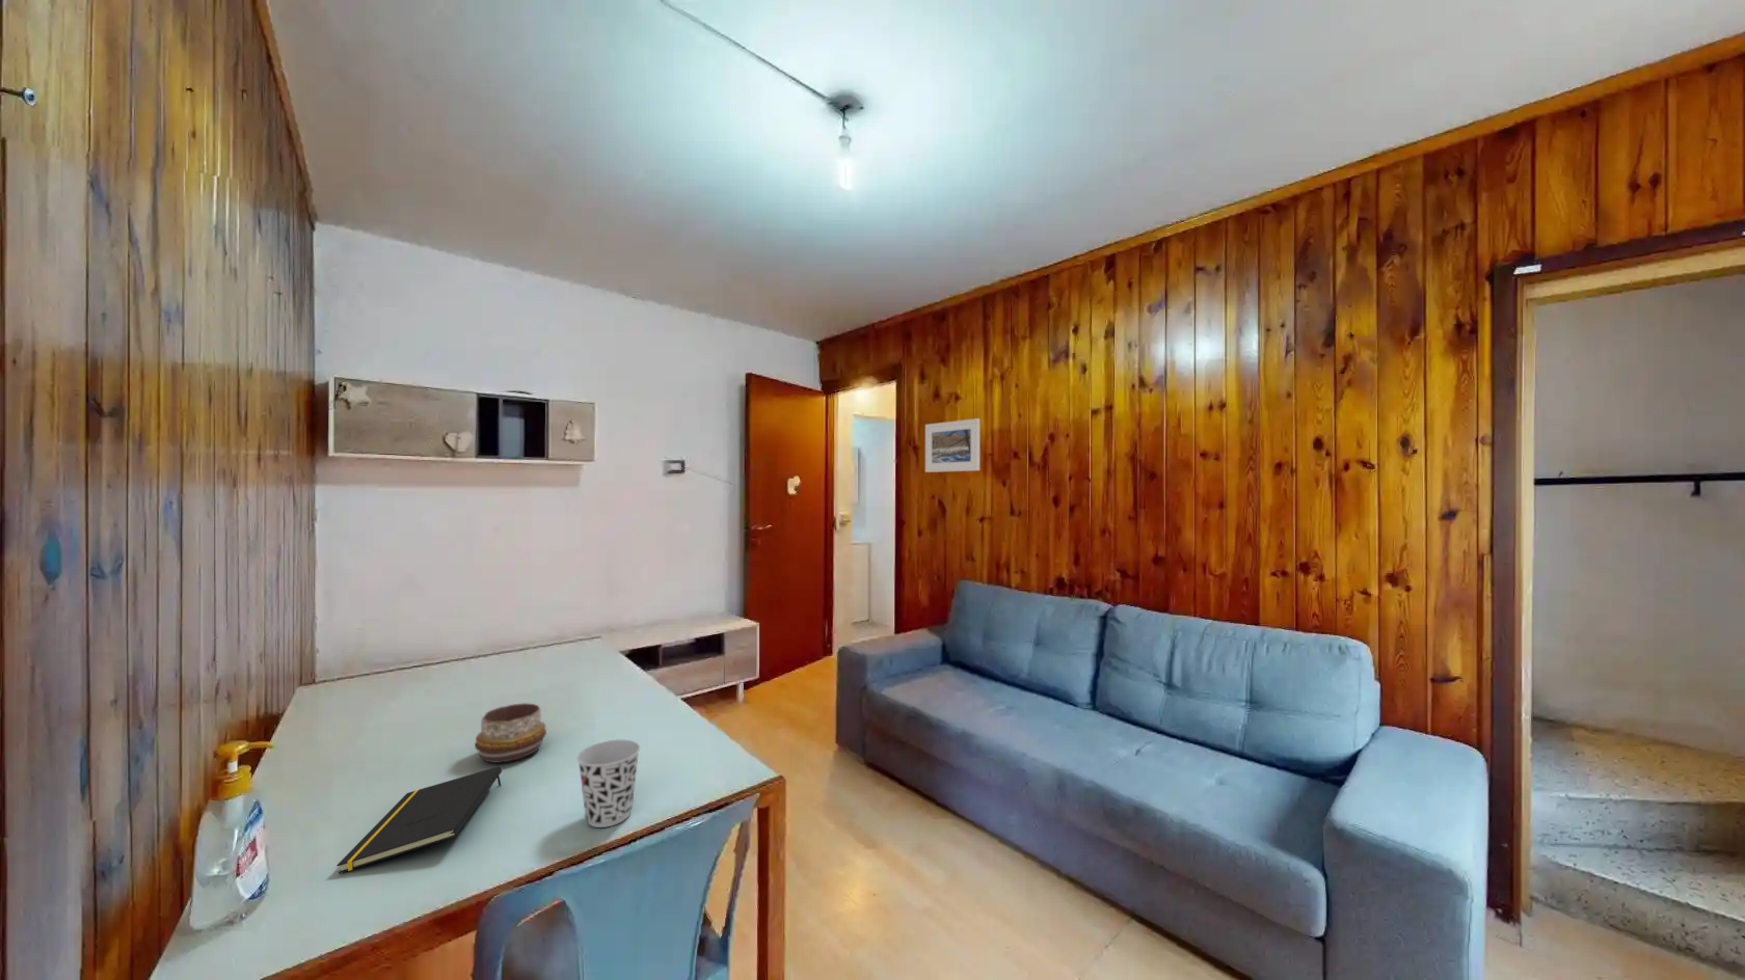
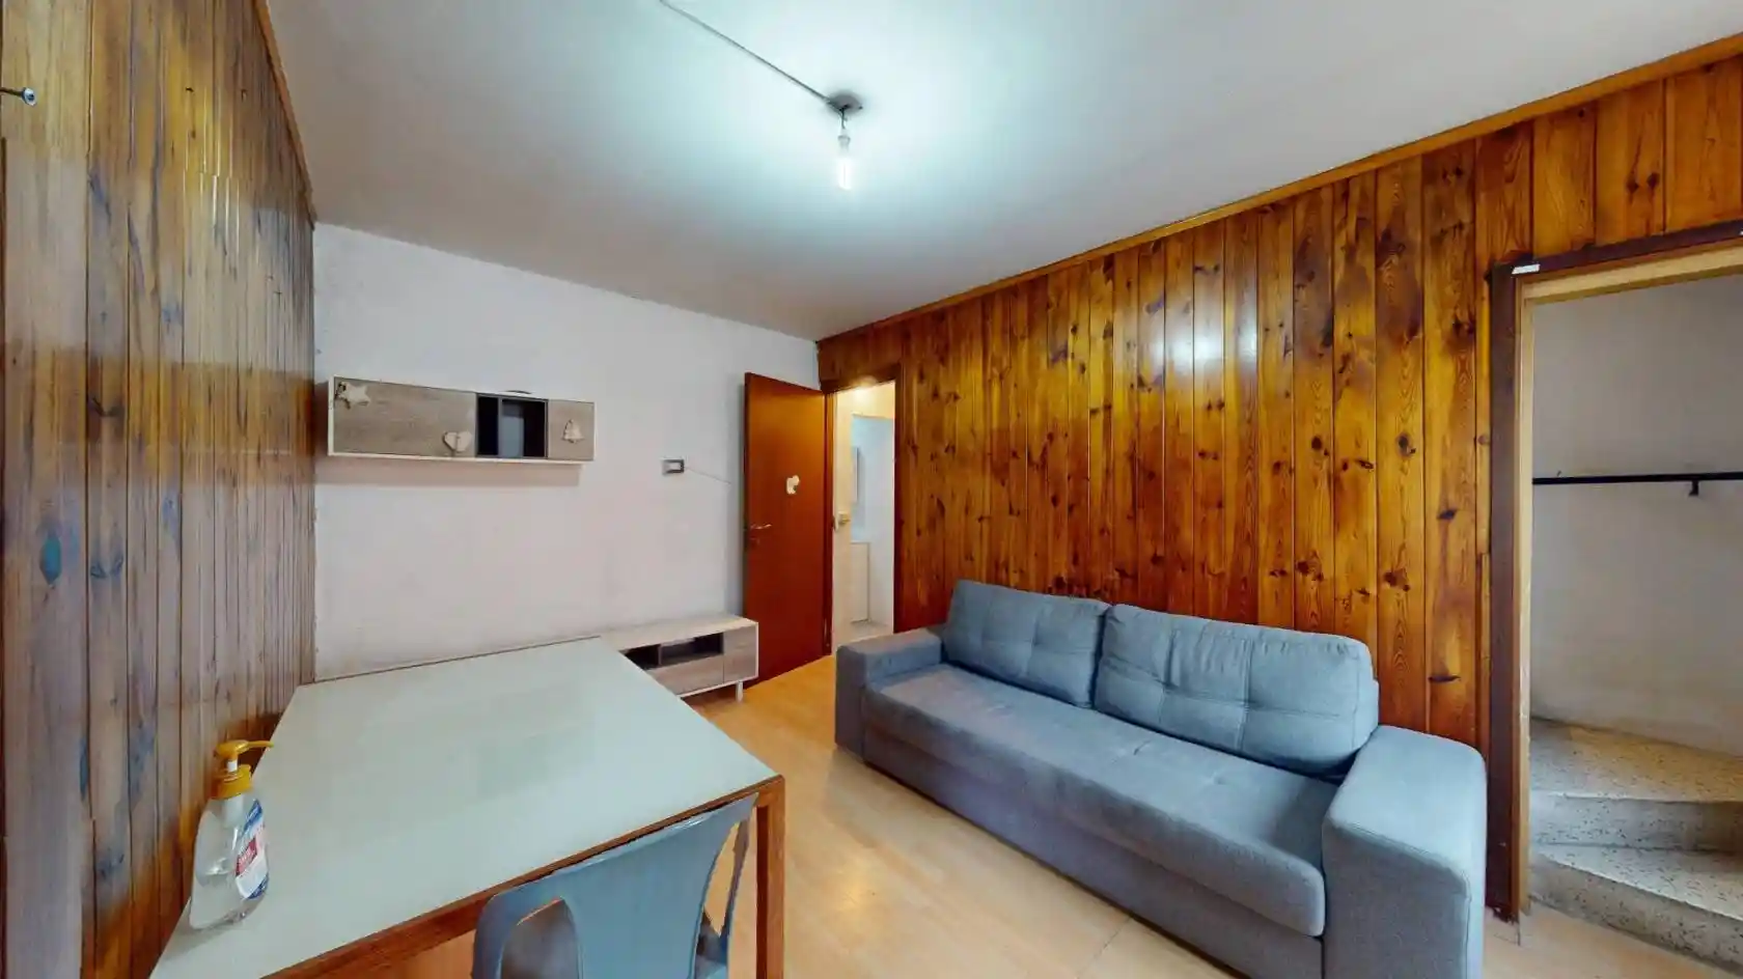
- cup (609, 784)
- decorative bowl (511, 732)
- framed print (950, 447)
- notepad (429, 812)
